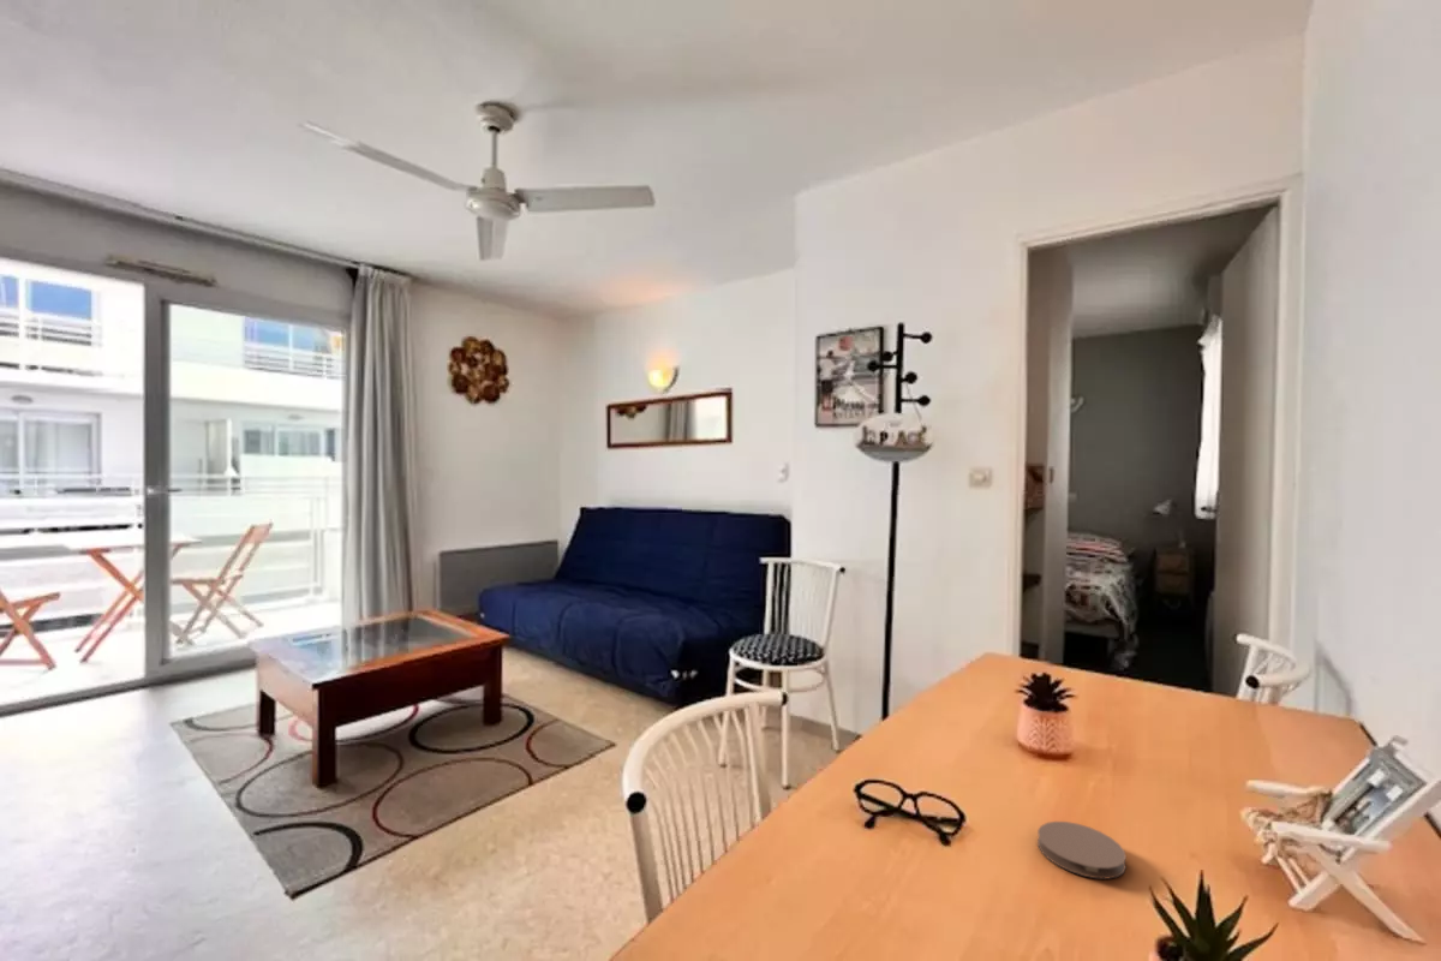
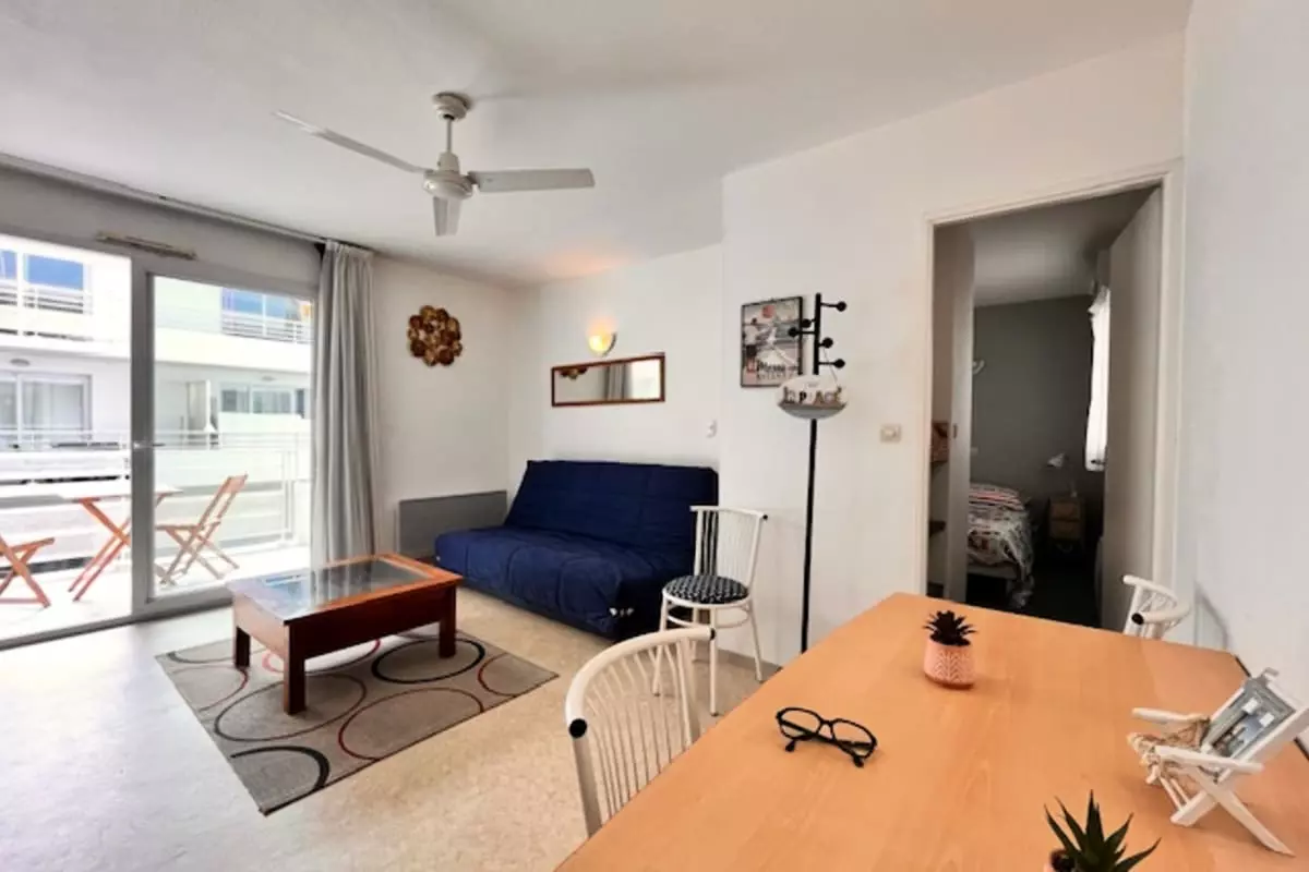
- coaster (1080, 848)
